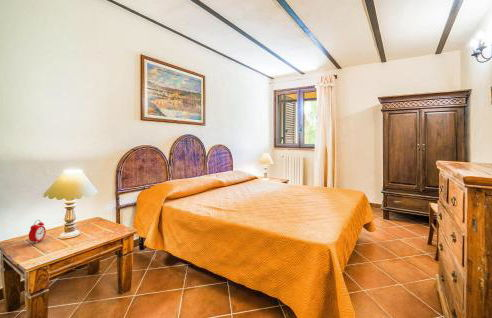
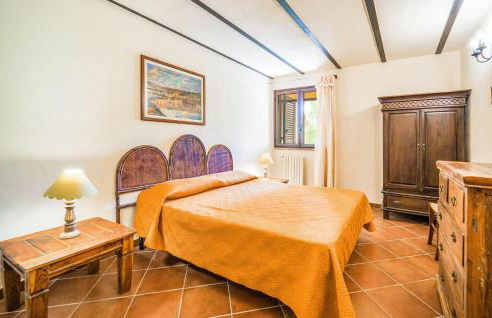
- alarm clock (37, 231)
